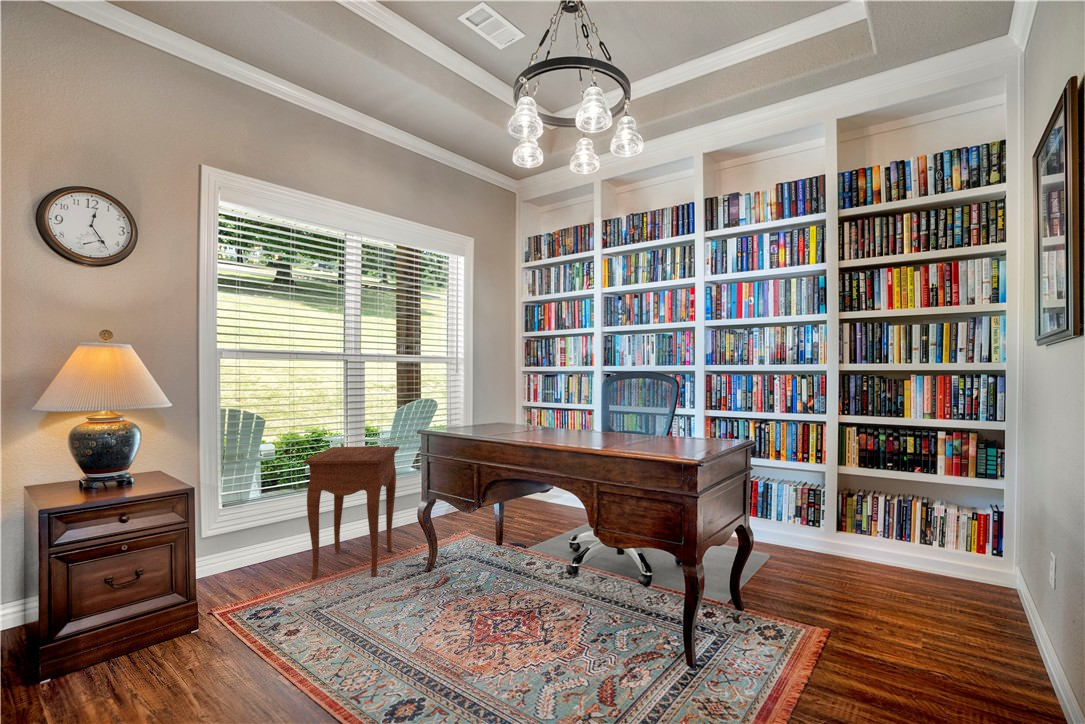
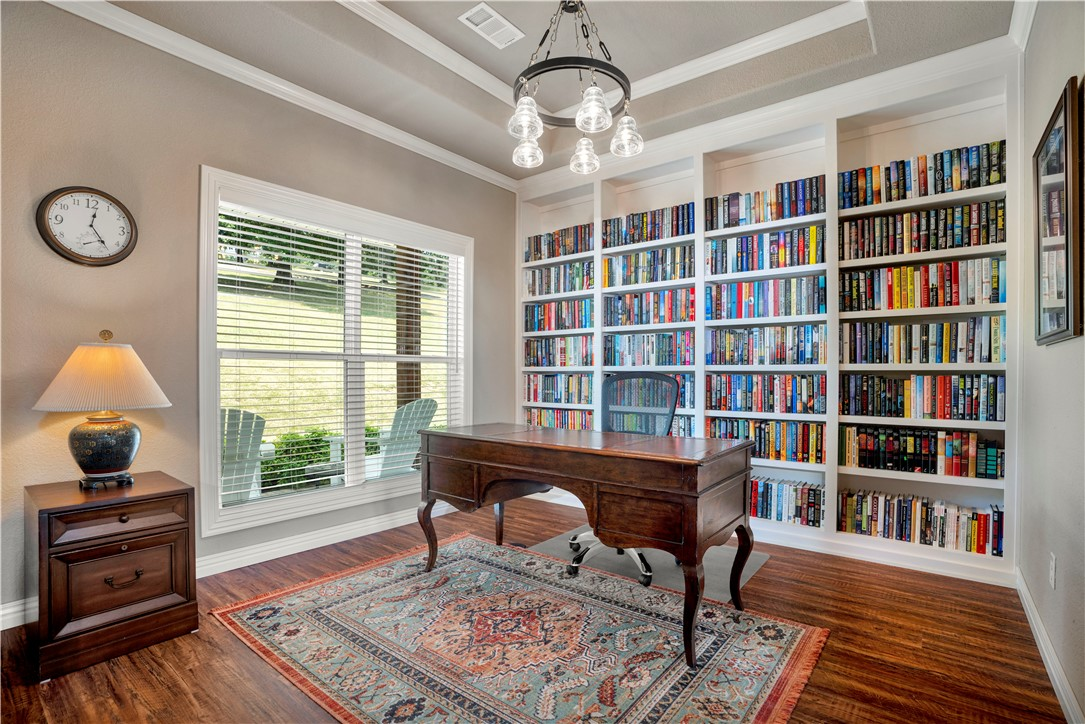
- side table (342, 508)
